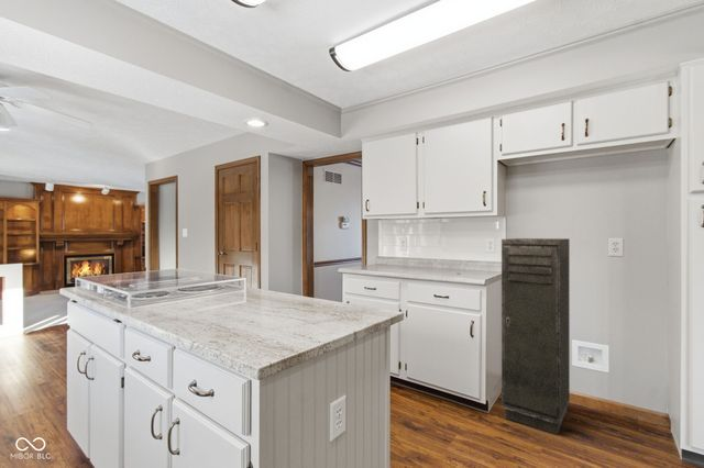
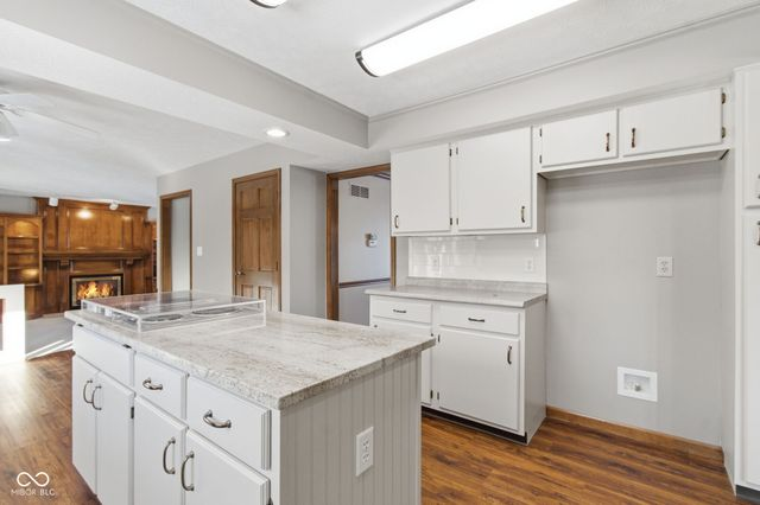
- storage cabinet (536, 327)
